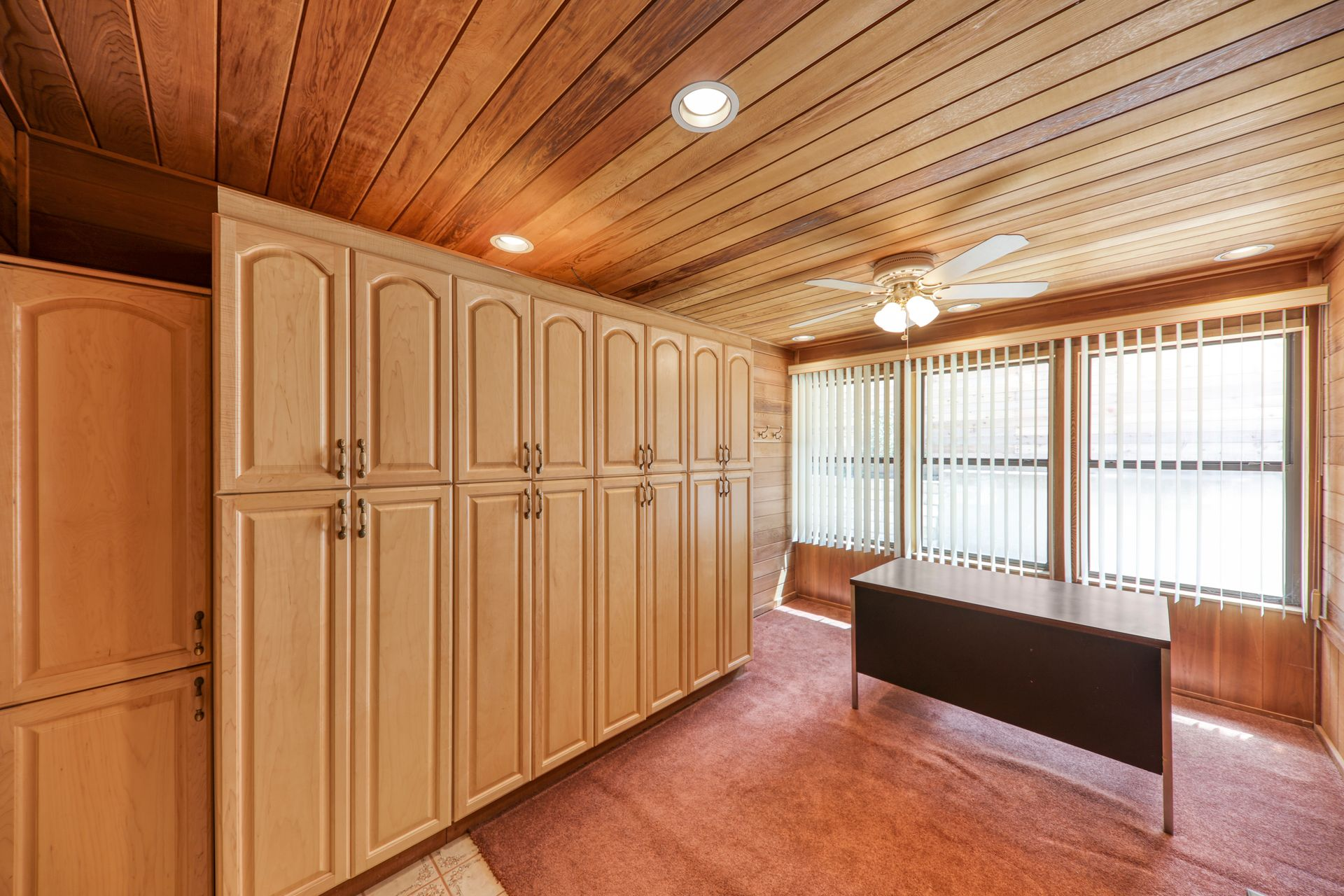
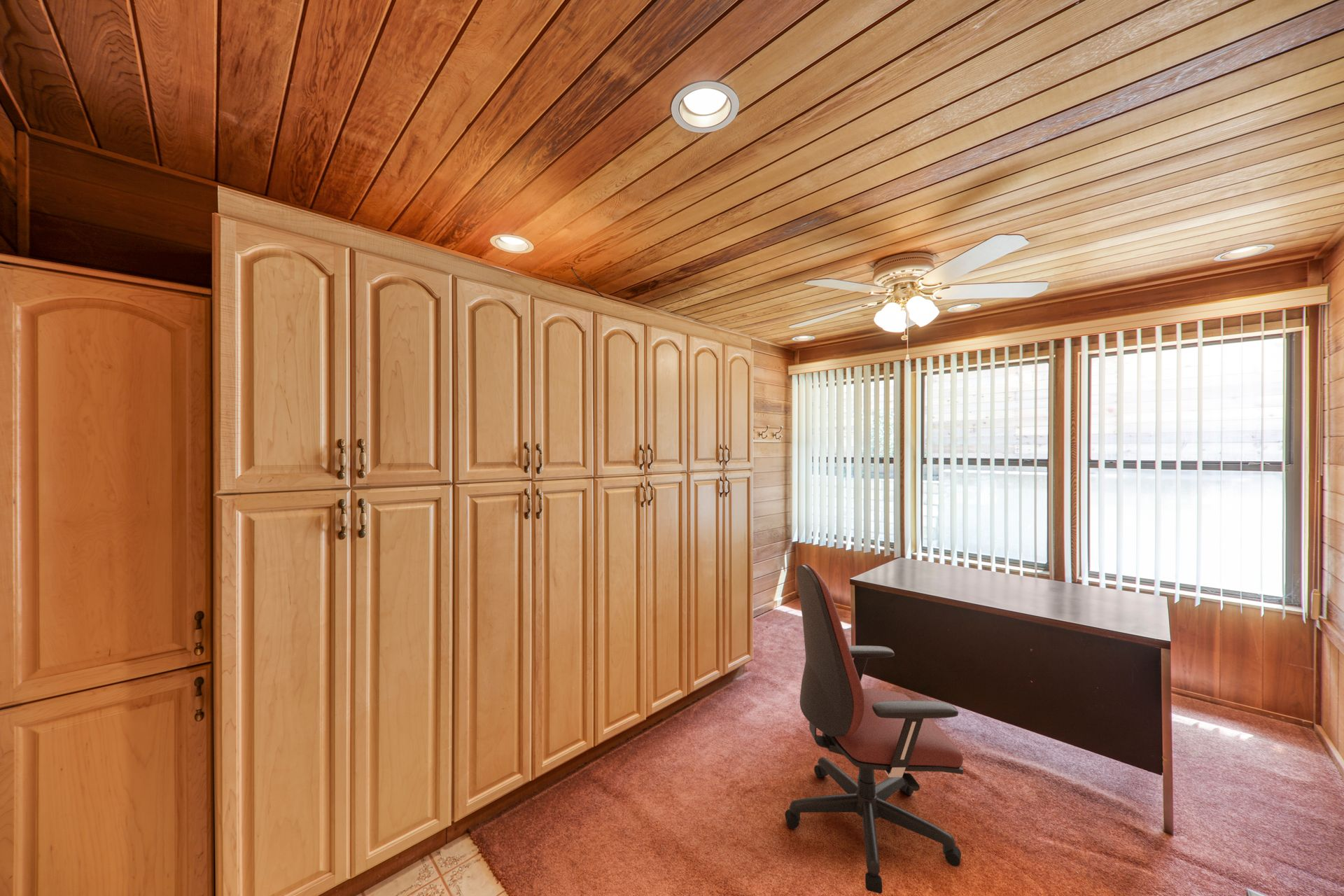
+ office chair (860, 695)
